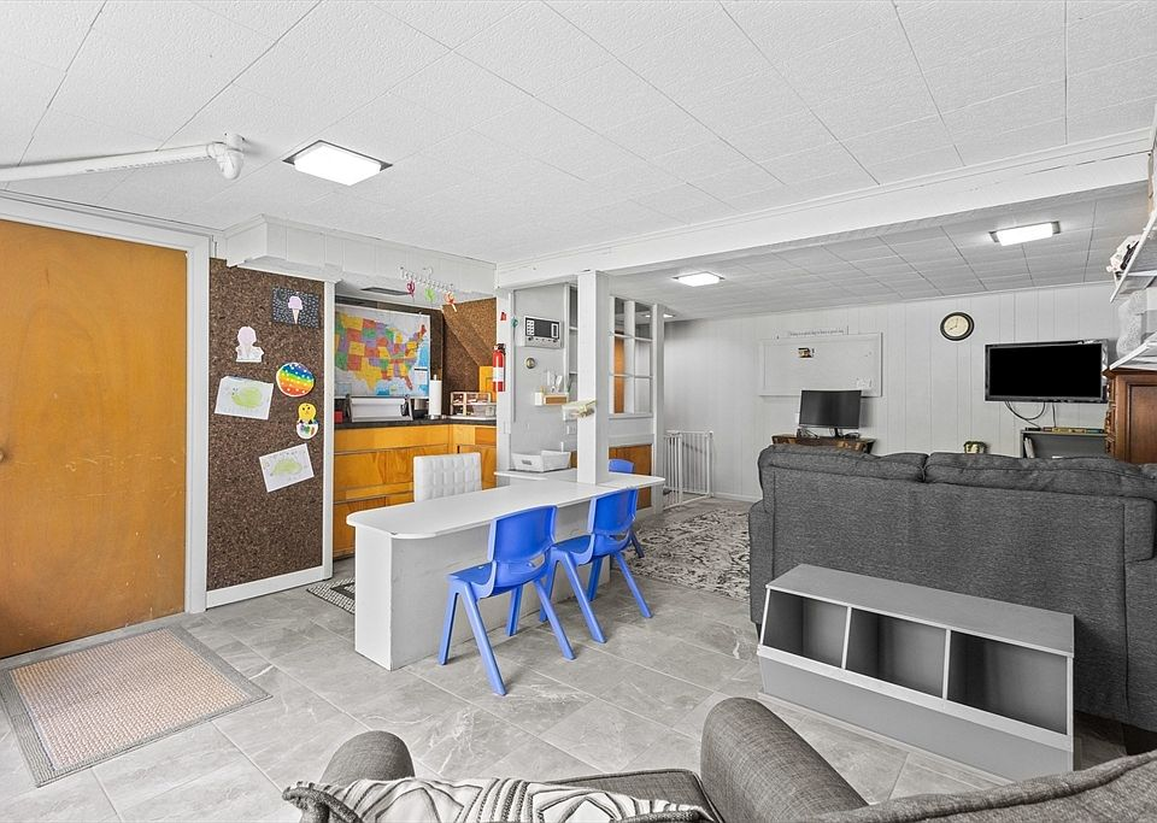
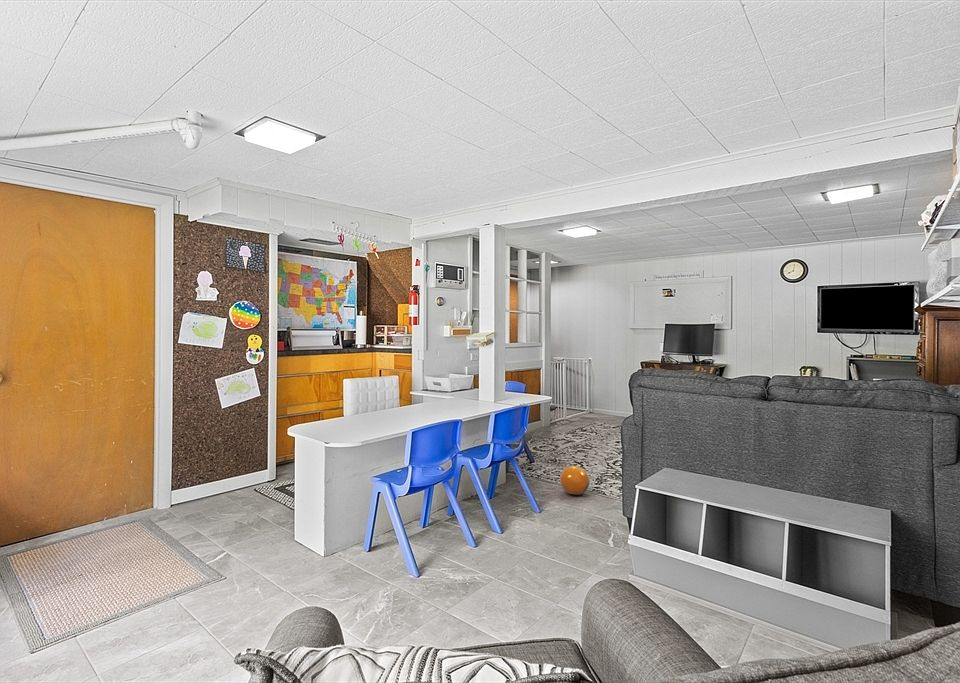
+ ball (573, 479)
